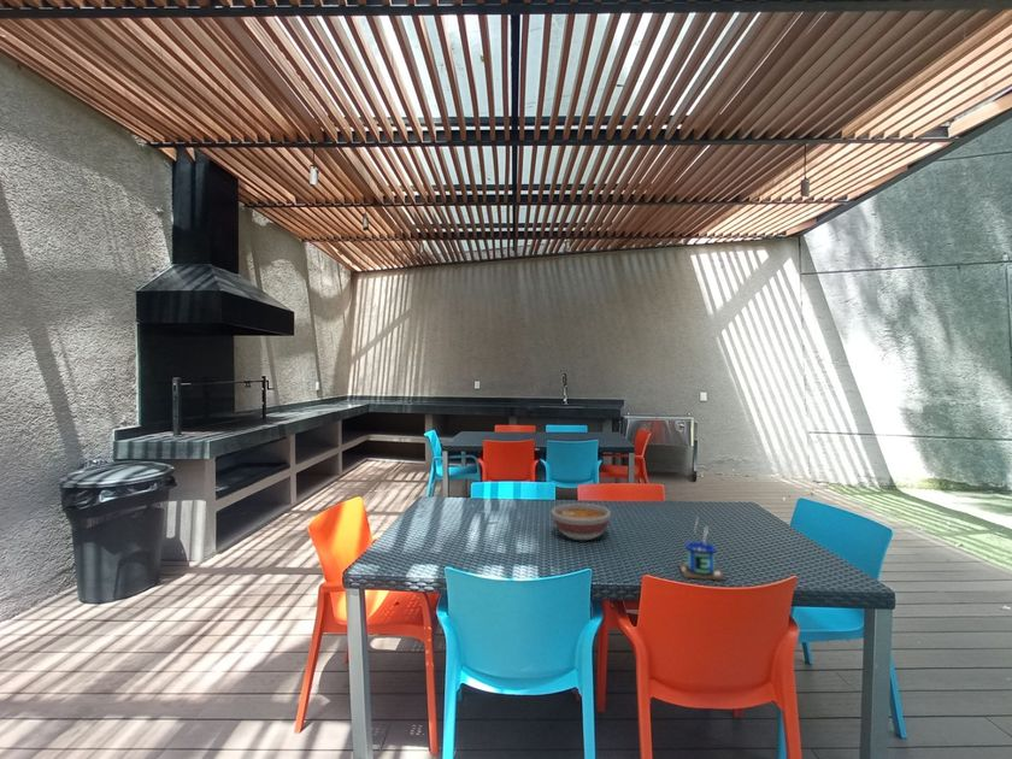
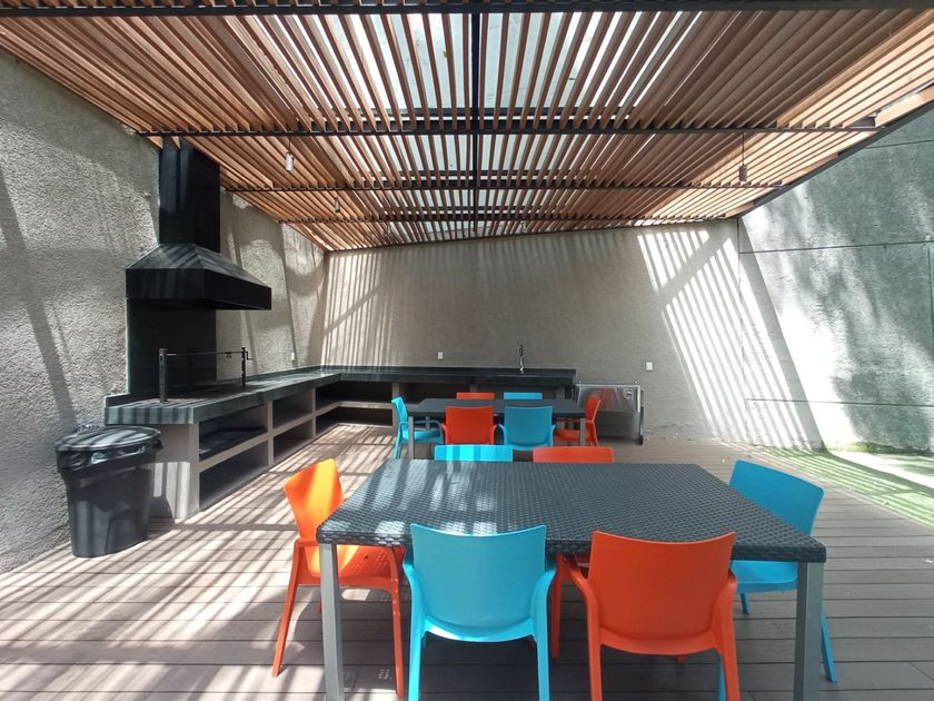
- bowl (581, 523)
- mug (700, 542)
